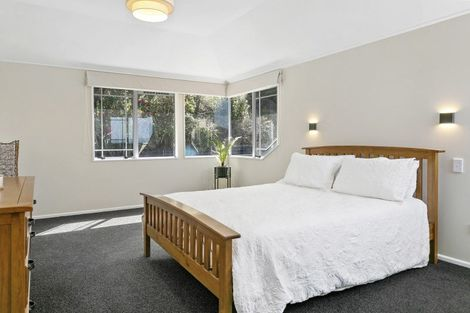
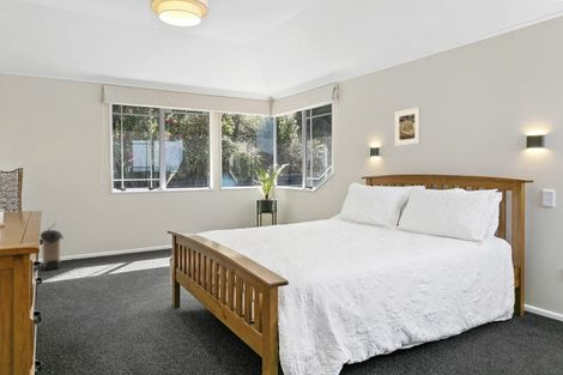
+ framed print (406, 127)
+ laundry hamper (49, 243)
